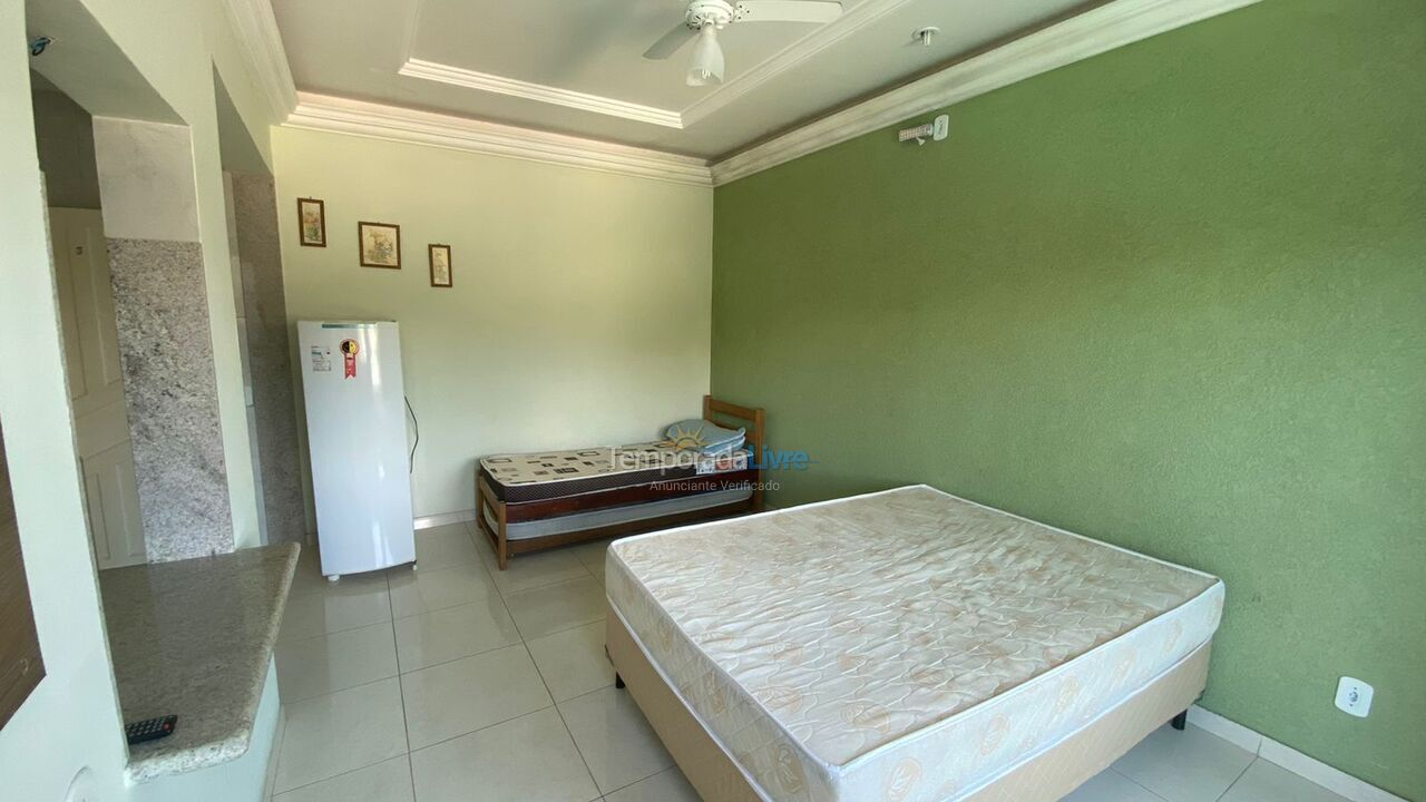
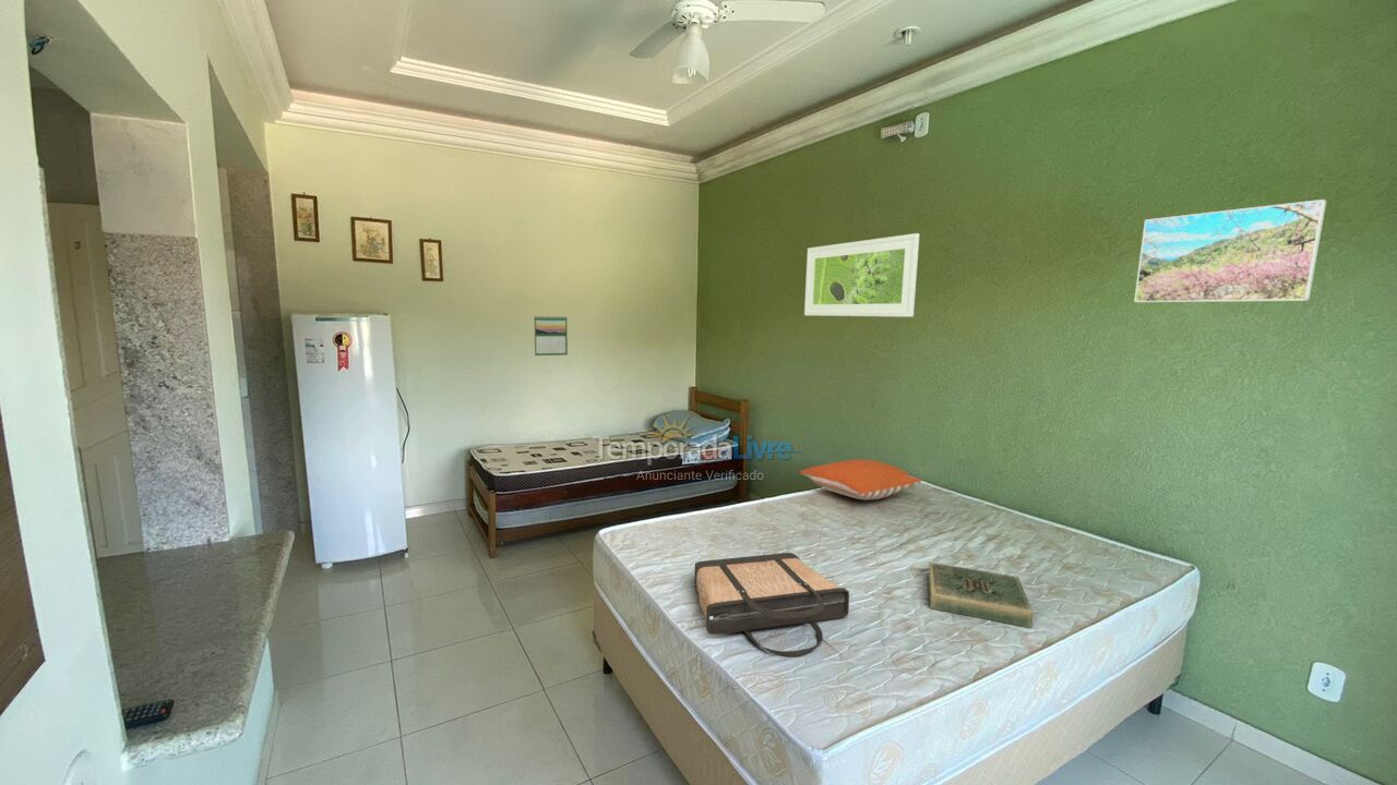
+ calendar (550, 335)
+ hardback book (975, 592)
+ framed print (1219, 256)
+ pillow (858, 476)
+ shopping bag (768, 593)
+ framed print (855, 279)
